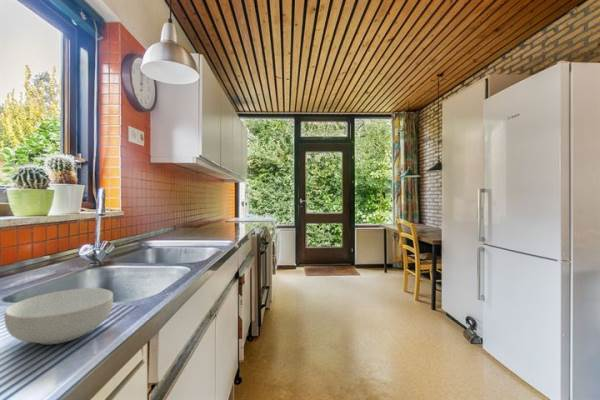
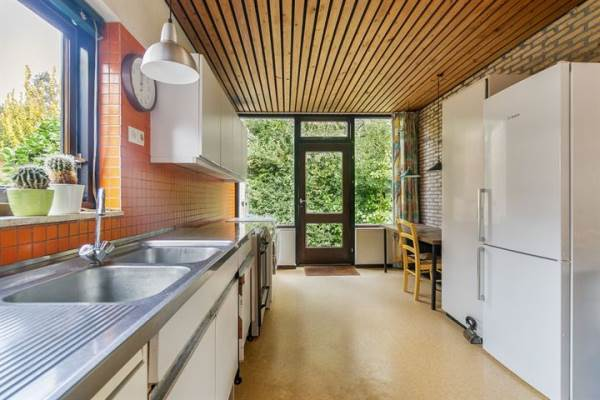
- cereal bowl (63, 317)
